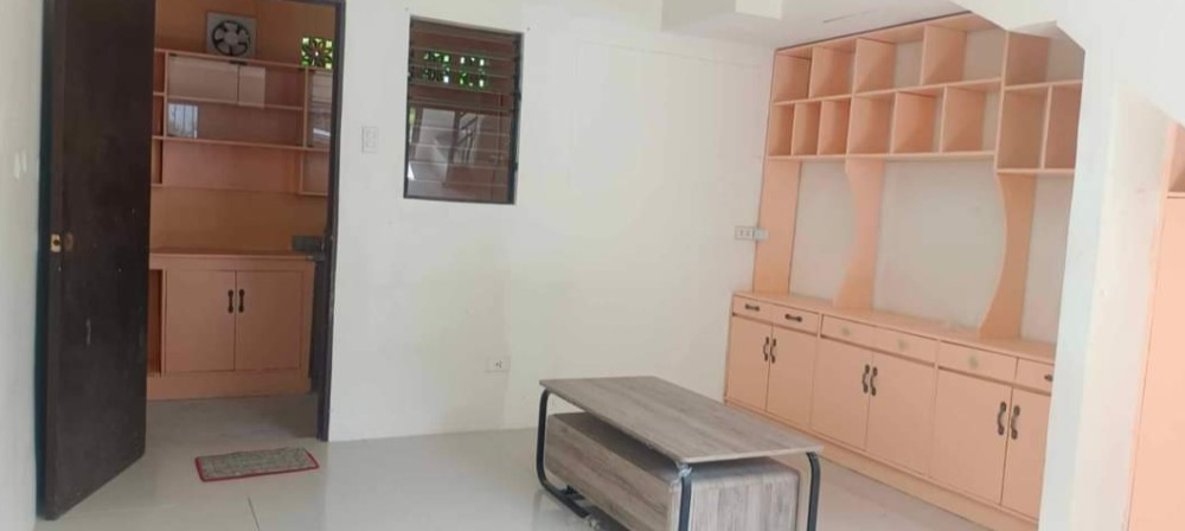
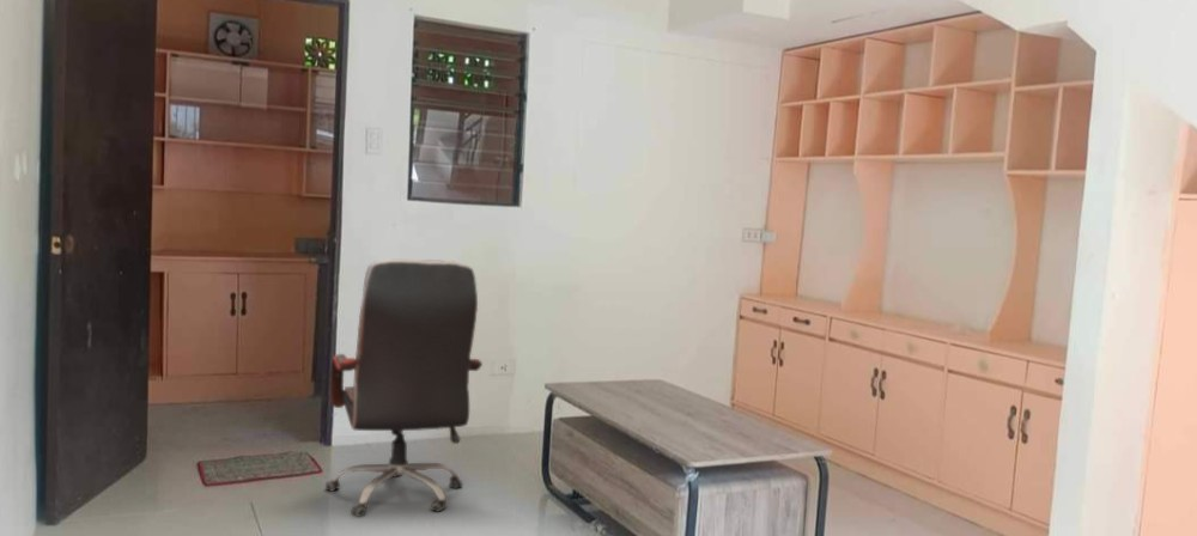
+ office chair (403, 377)
